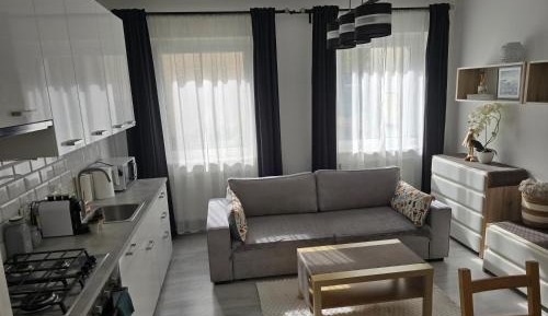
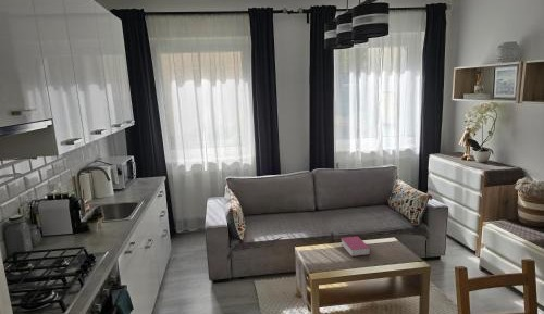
+ book (355, 246)
